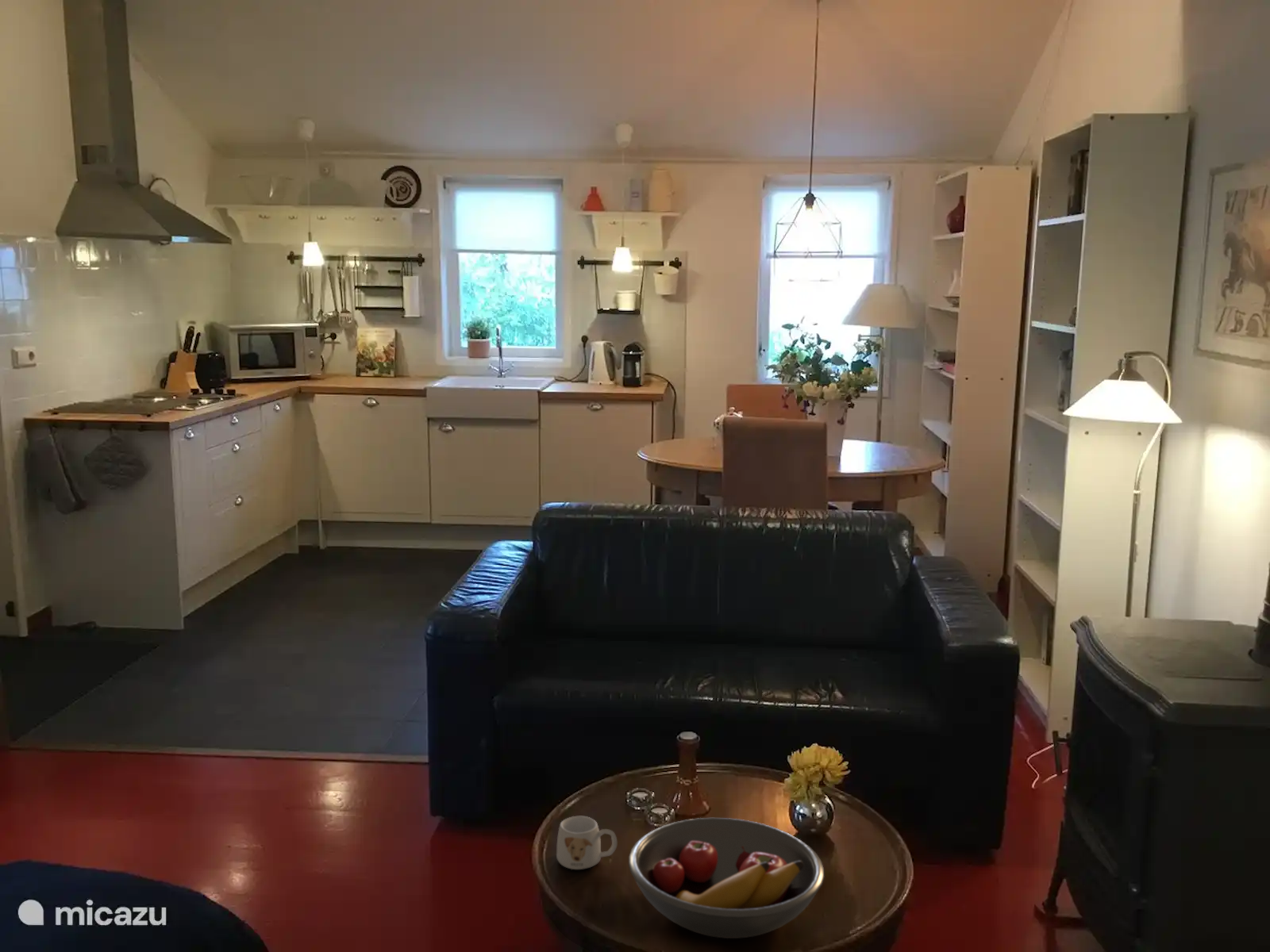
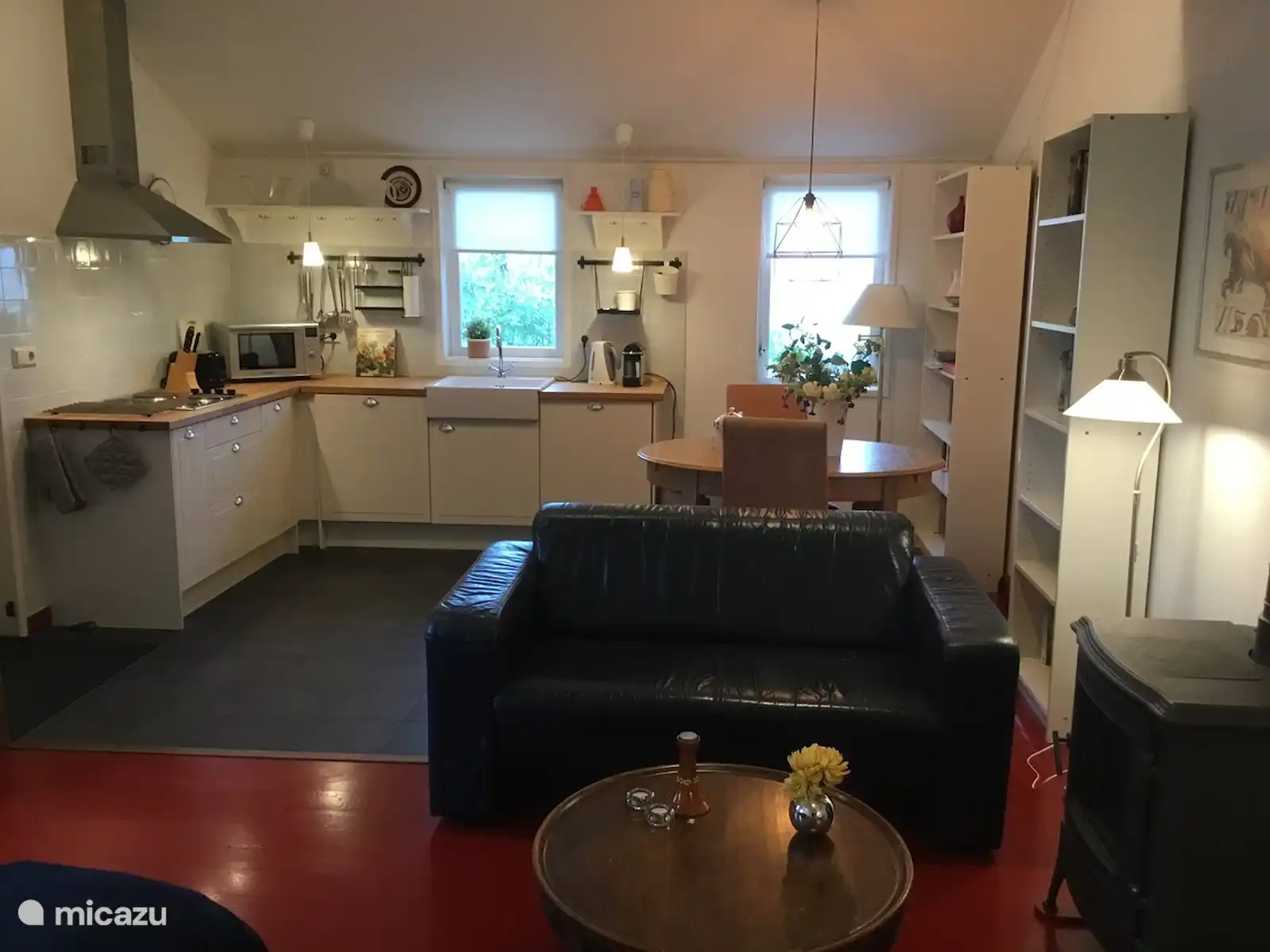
- fruit bowl (725, 879)
- mug (587, 843)
